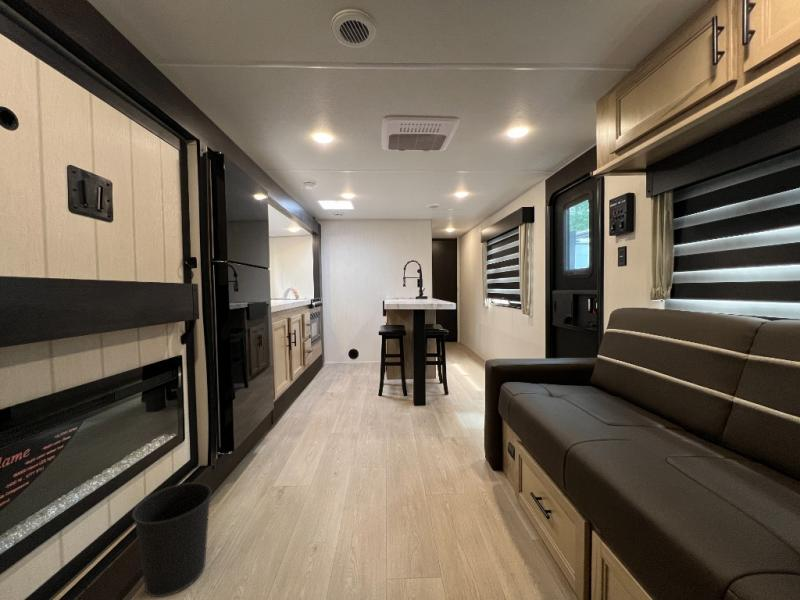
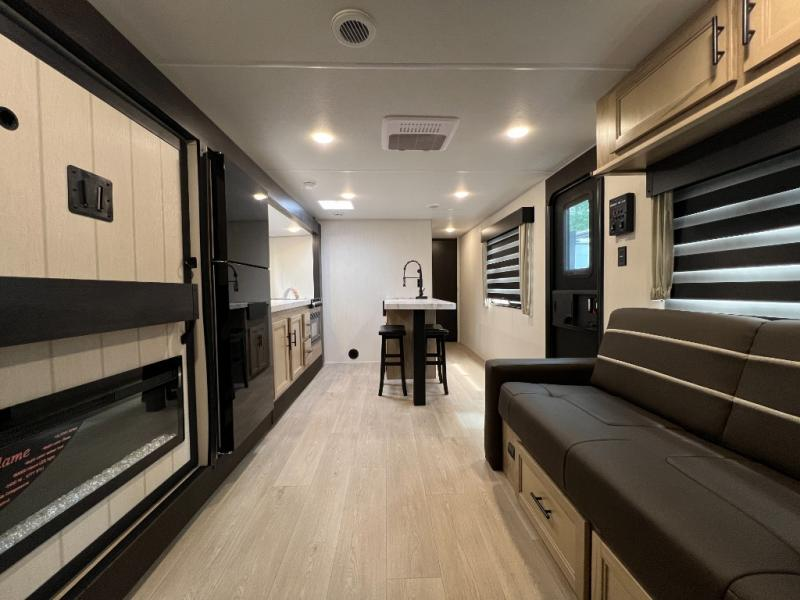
- wastebasket (175, 537)
